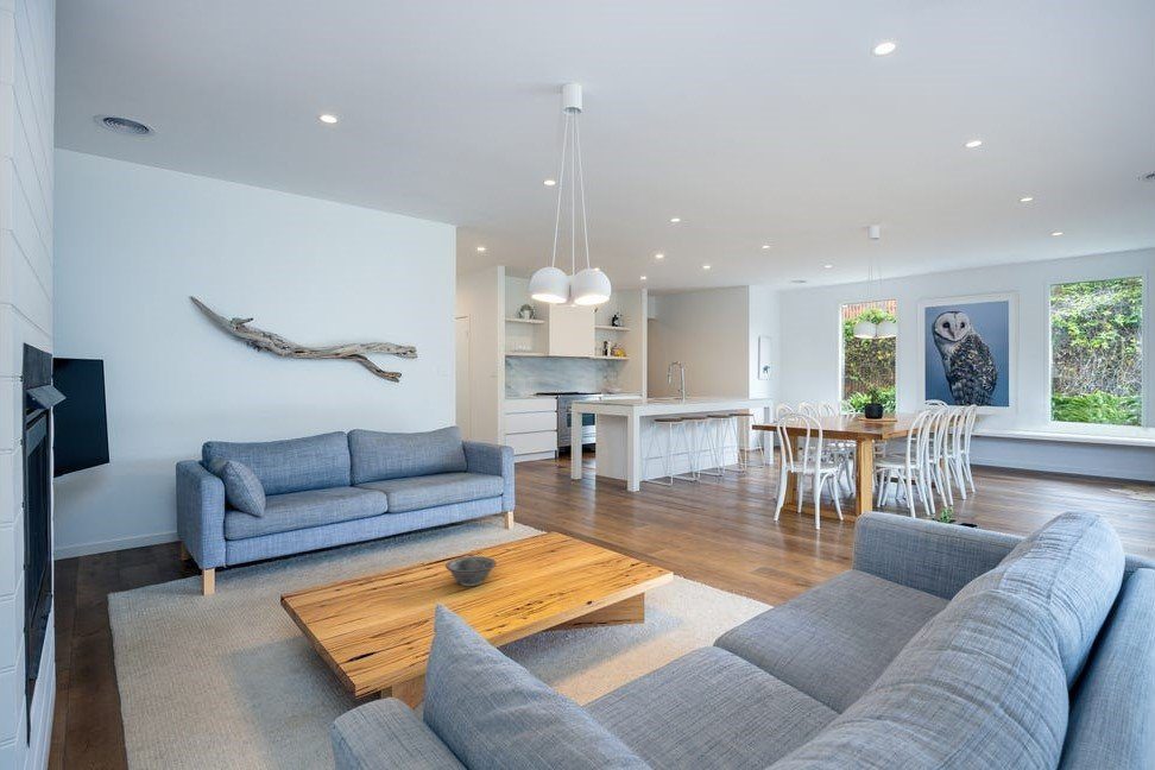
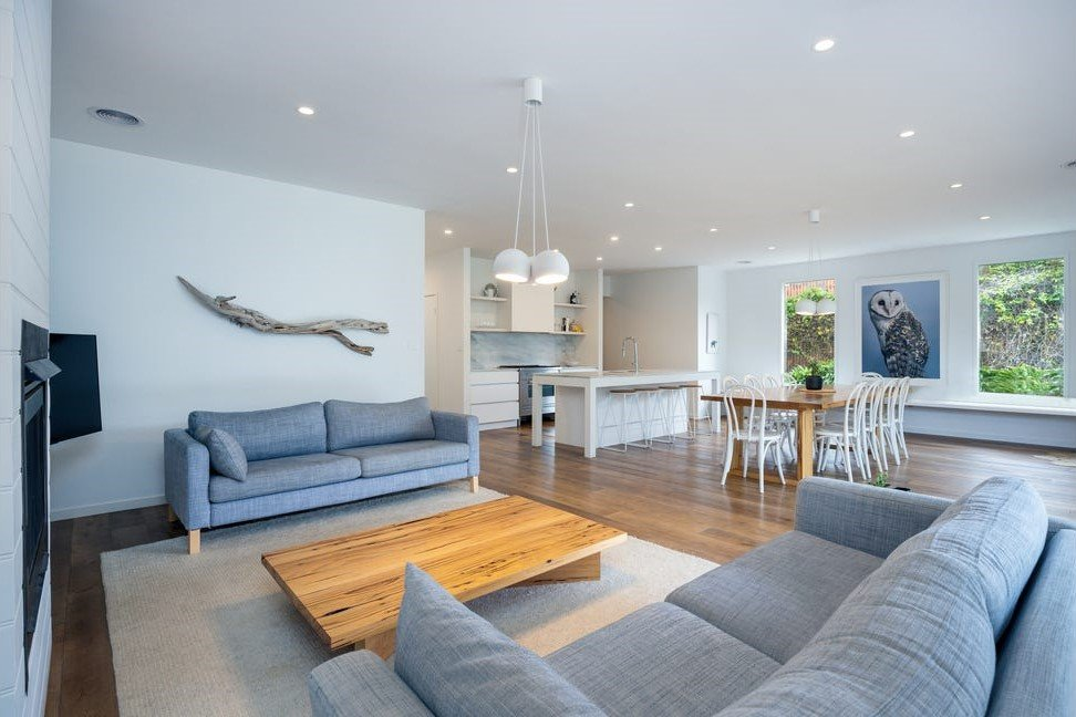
- decorative bowl (471, 573)
